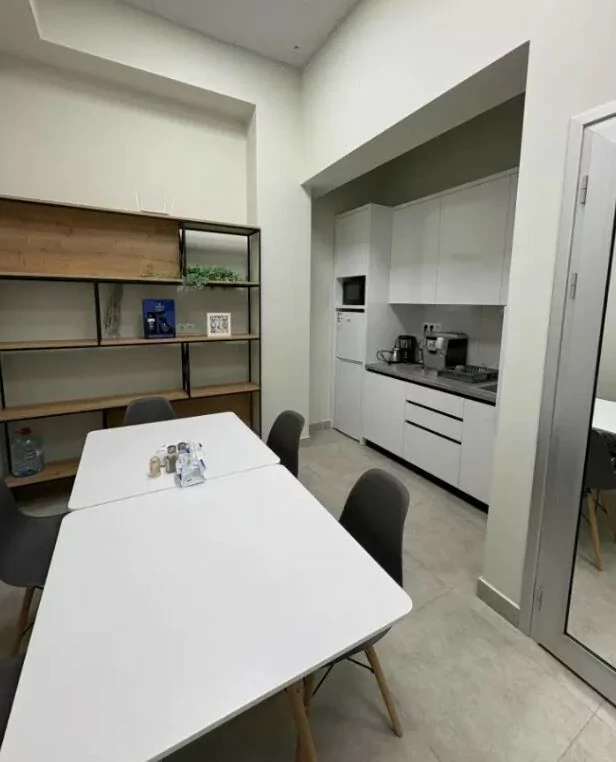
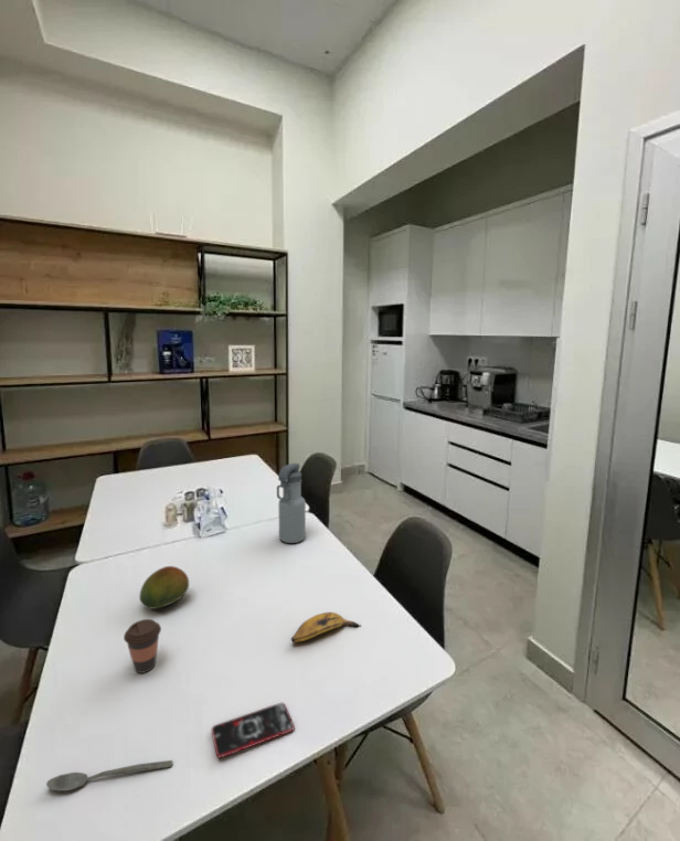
+ banana (323, 624)
+ smartphone (253, 727)
+ water bottle (291, 502)
+ coffee cup (144, 647)
+ fruit (163, 587)
+ spoon (111, 773)
